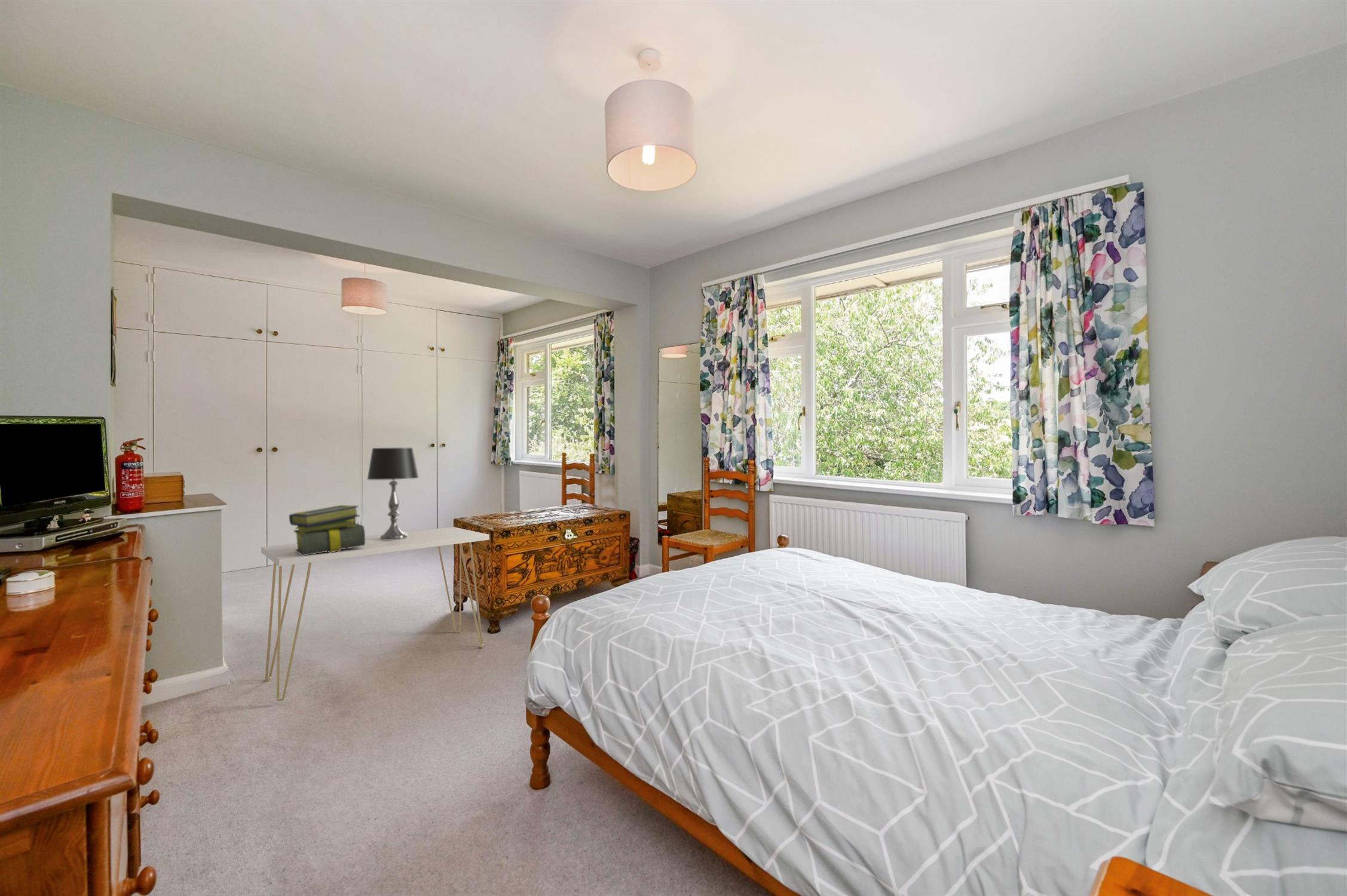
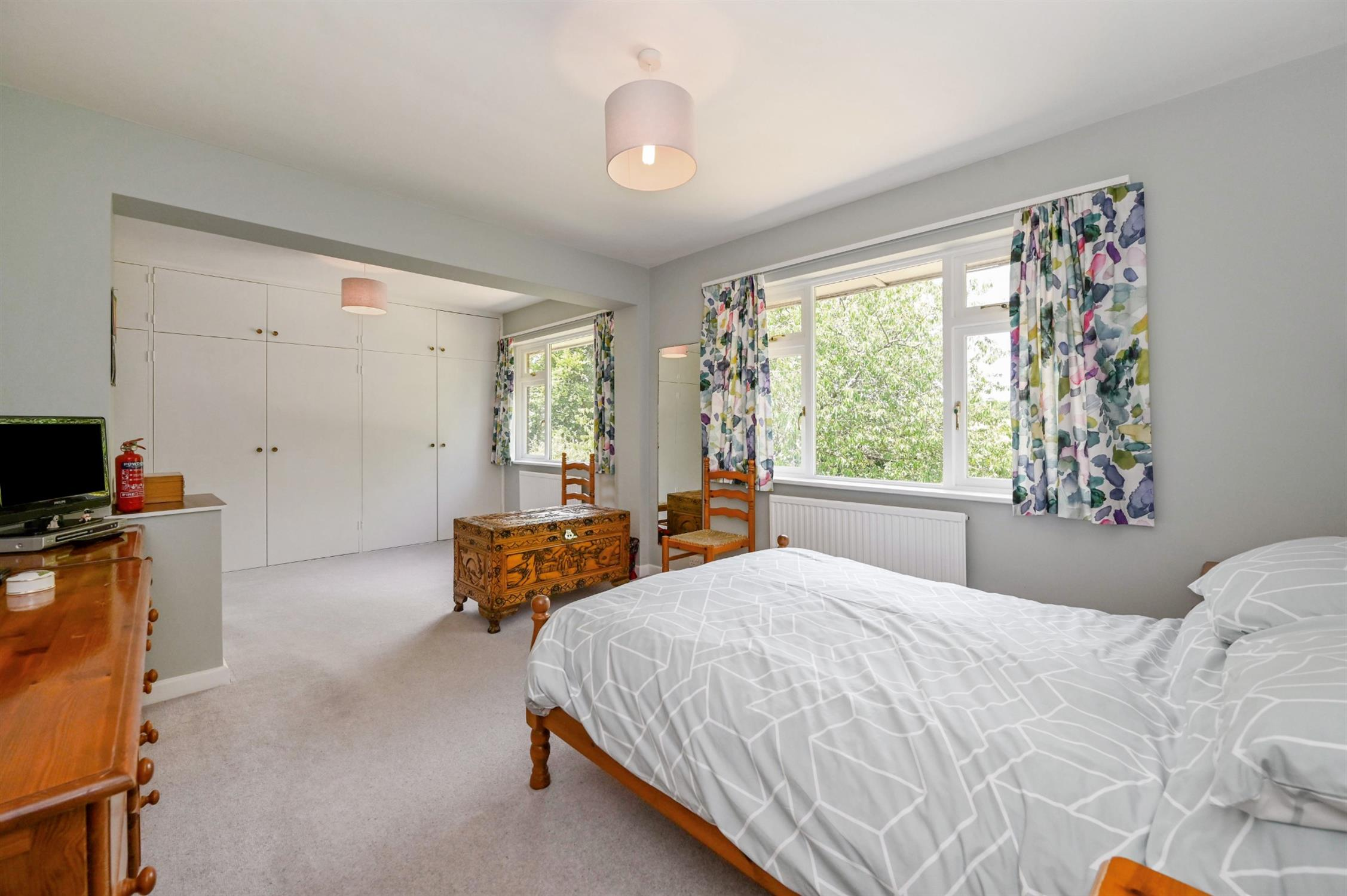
- table lamp (393, 493)
- stack of books (327, 528)
- console table (376, 554)
